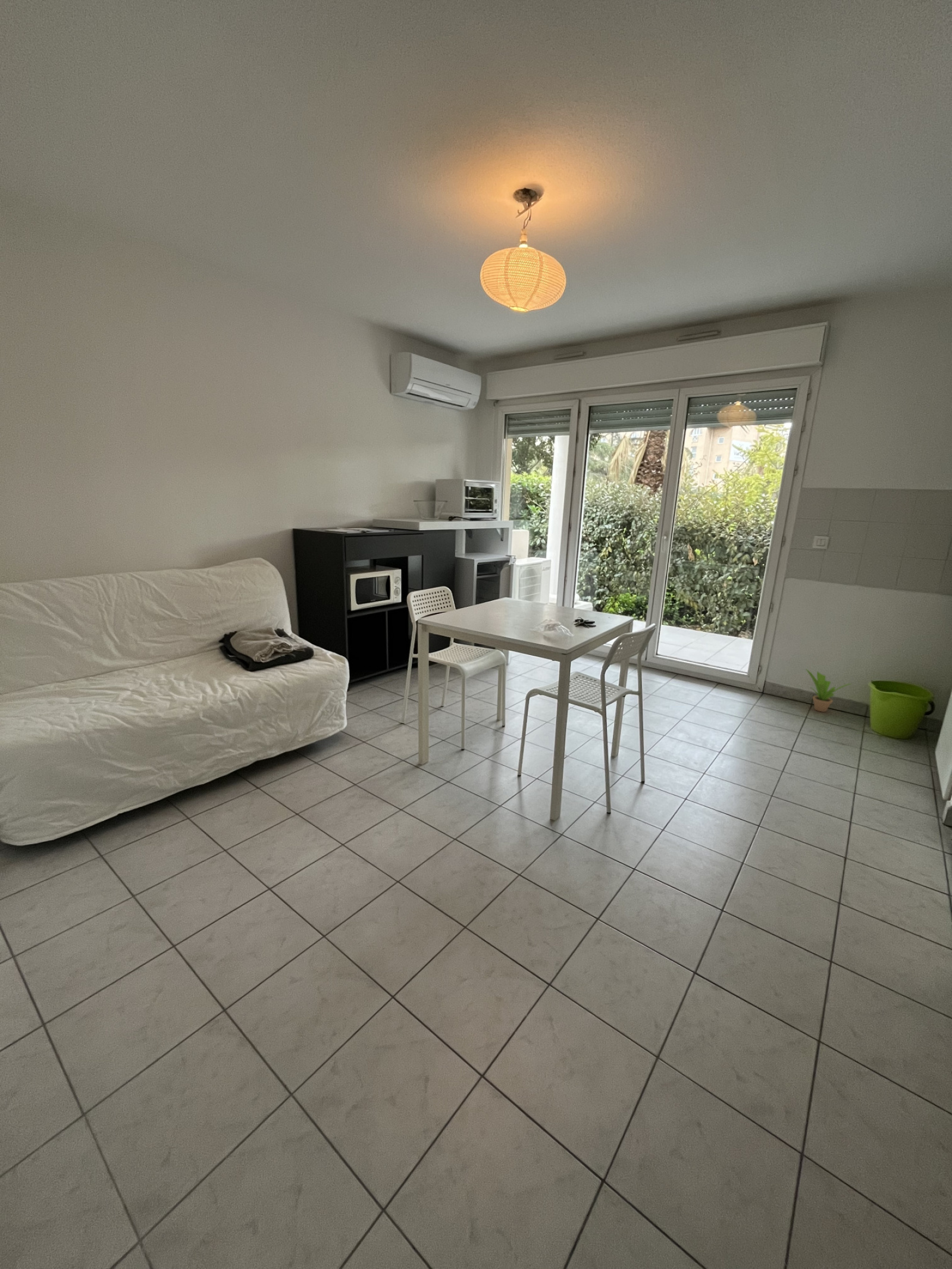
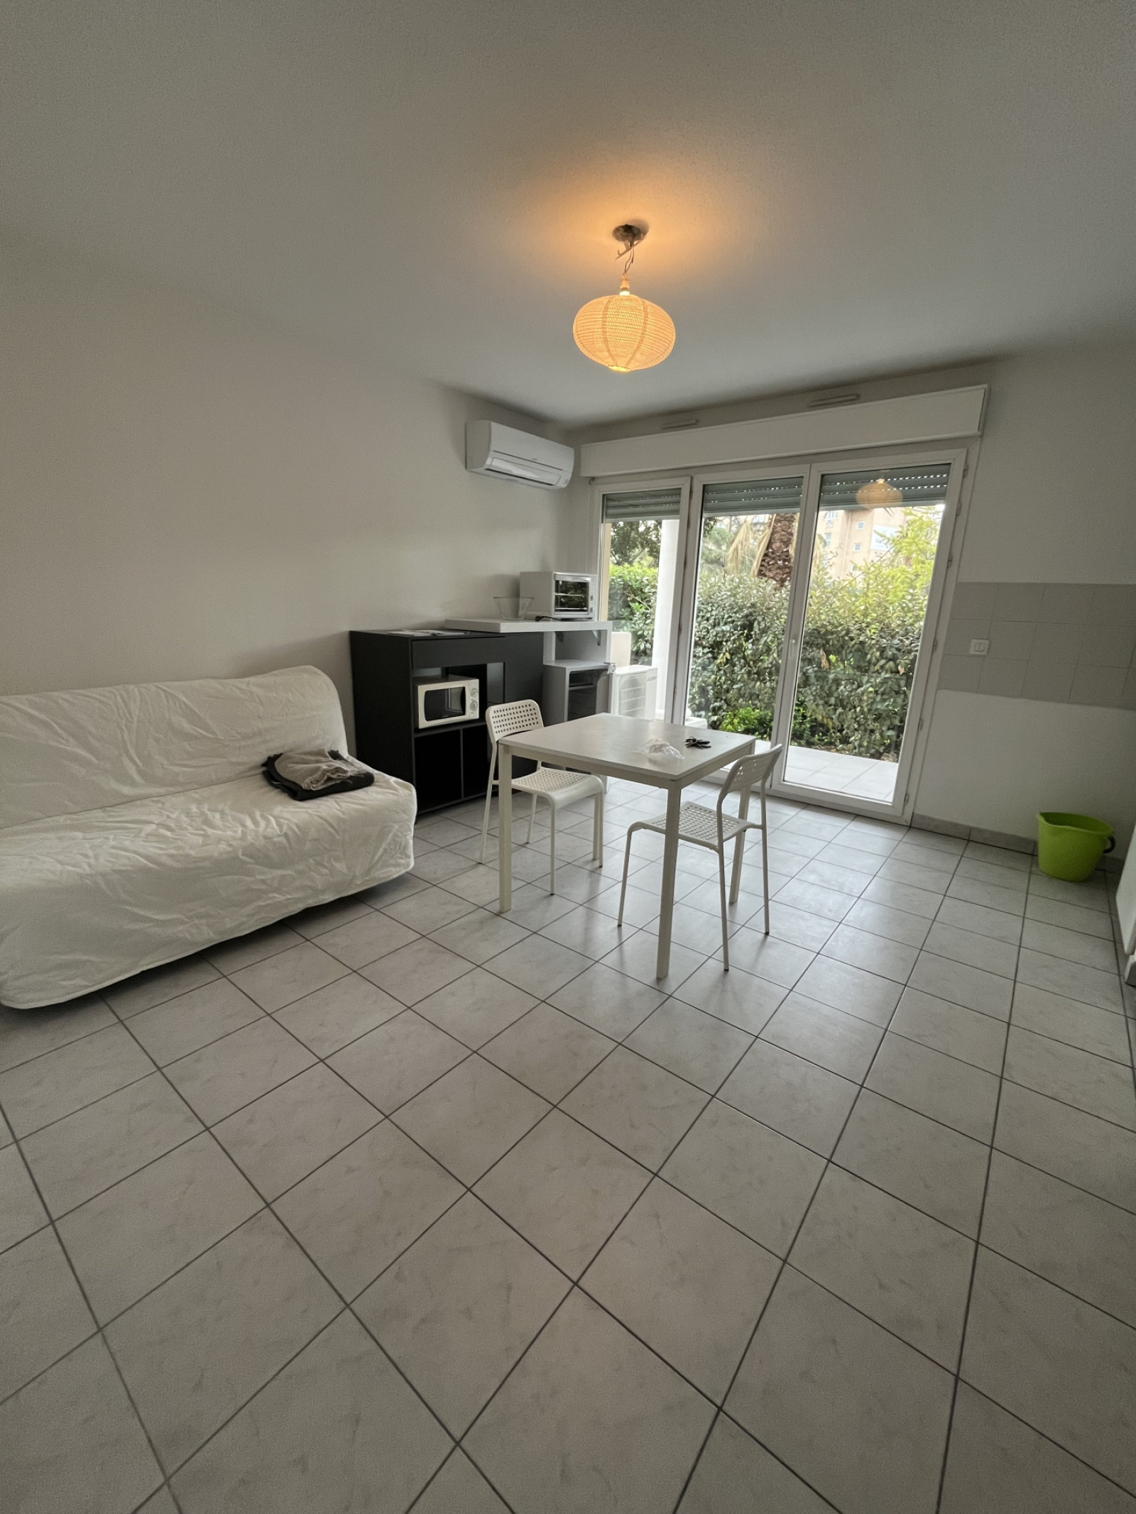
- potted plant (825, 690)
